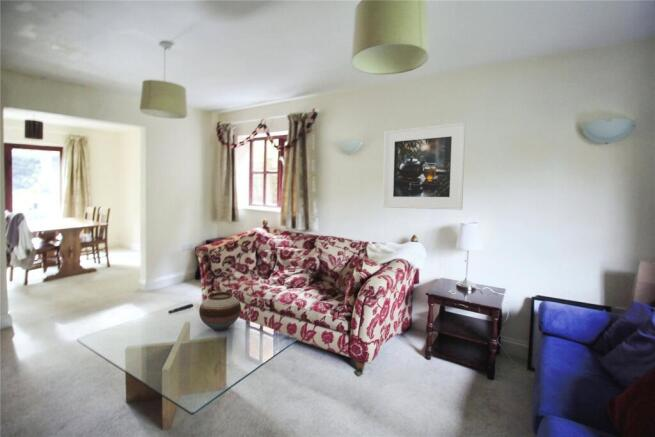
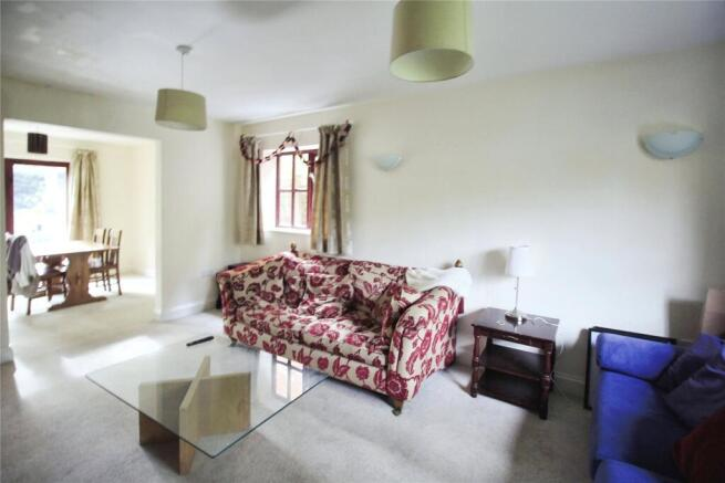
- vase (220, 311)
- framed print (421, 168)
